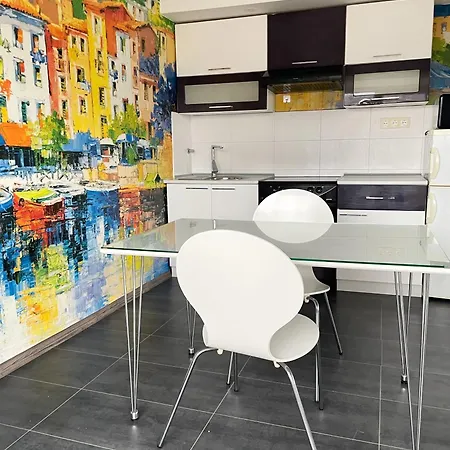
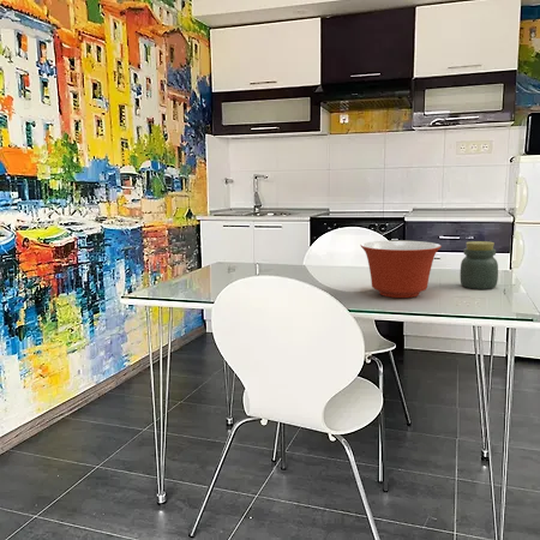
+ jar (479, 264)
+ mixing bowl (400, 269)
